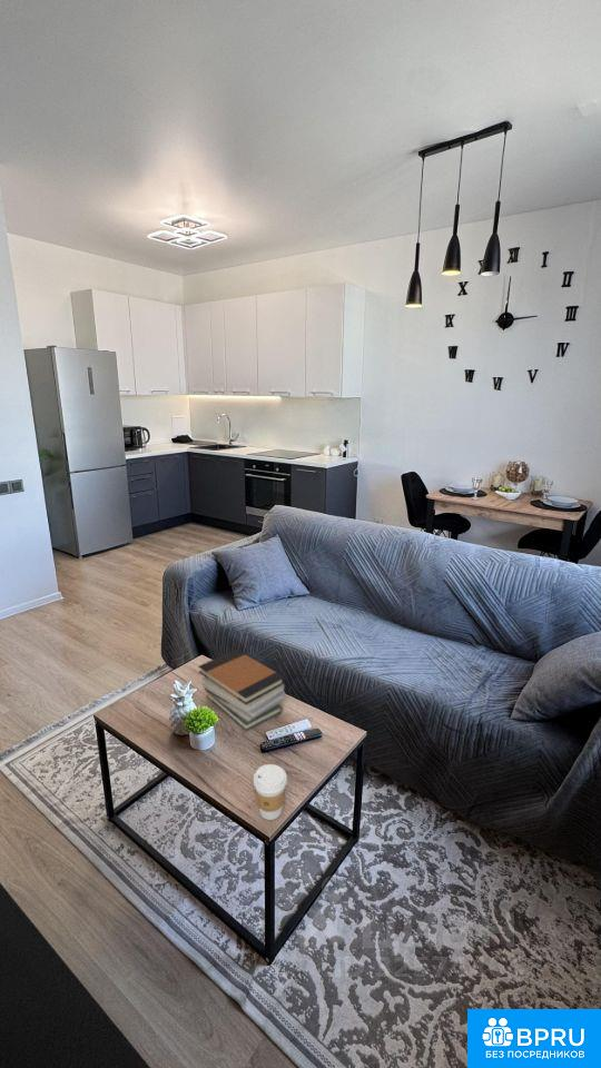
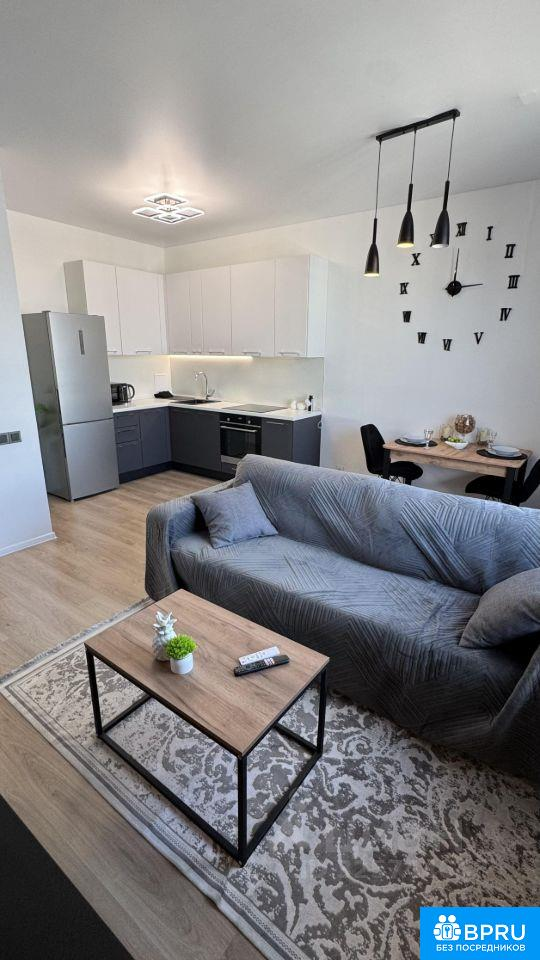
- coffee cup (270, 792)
- book stack (242, 688)
